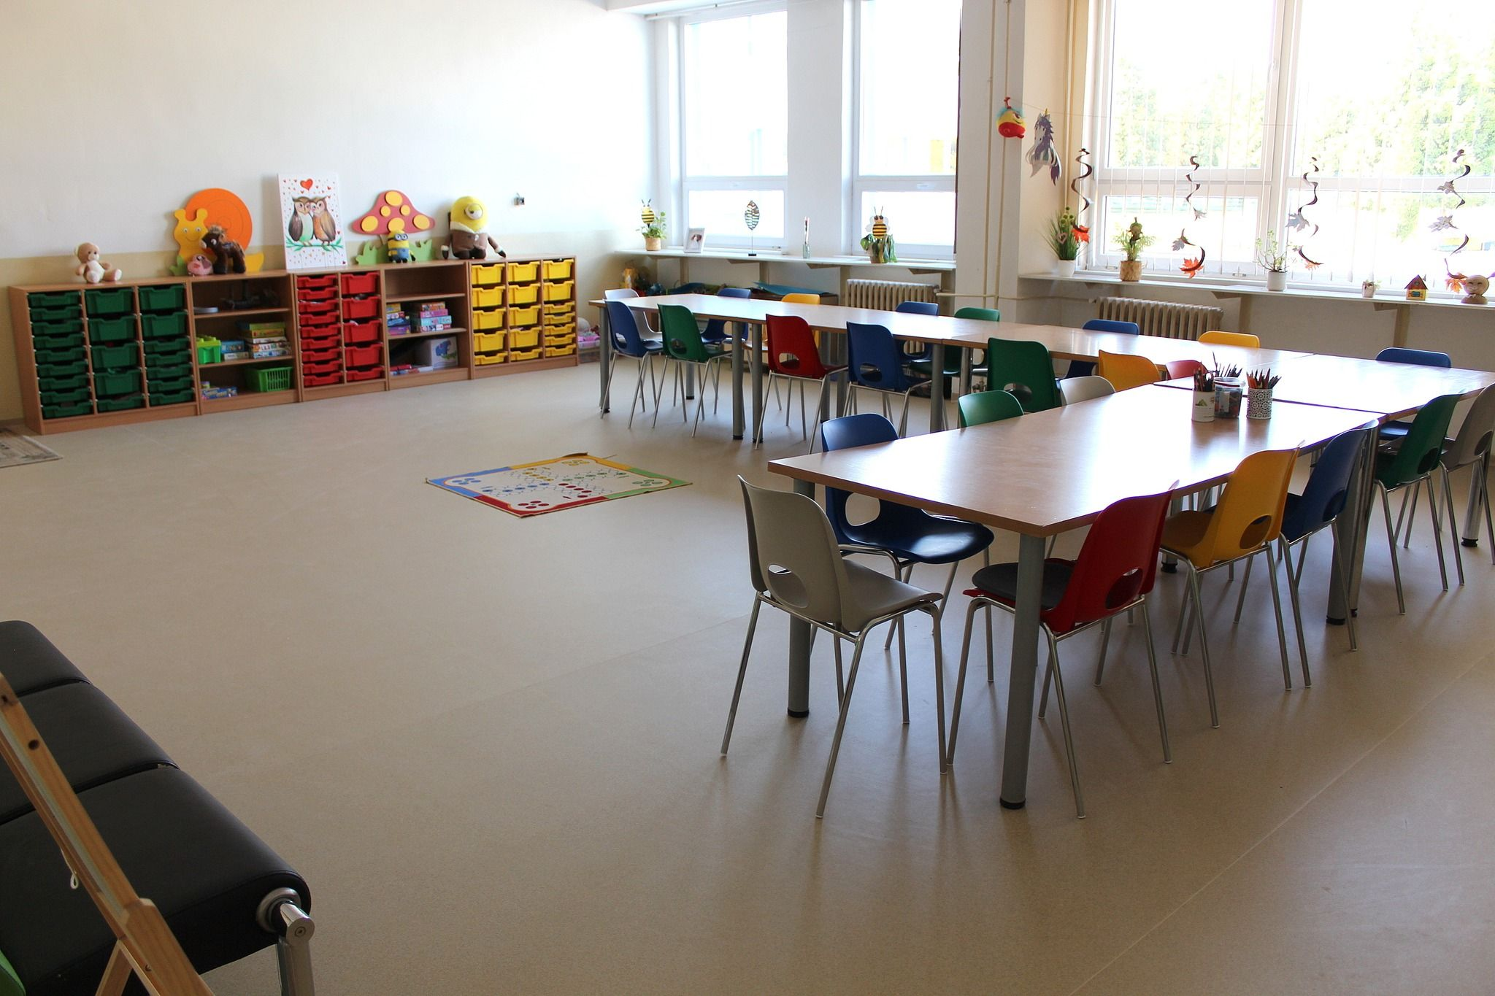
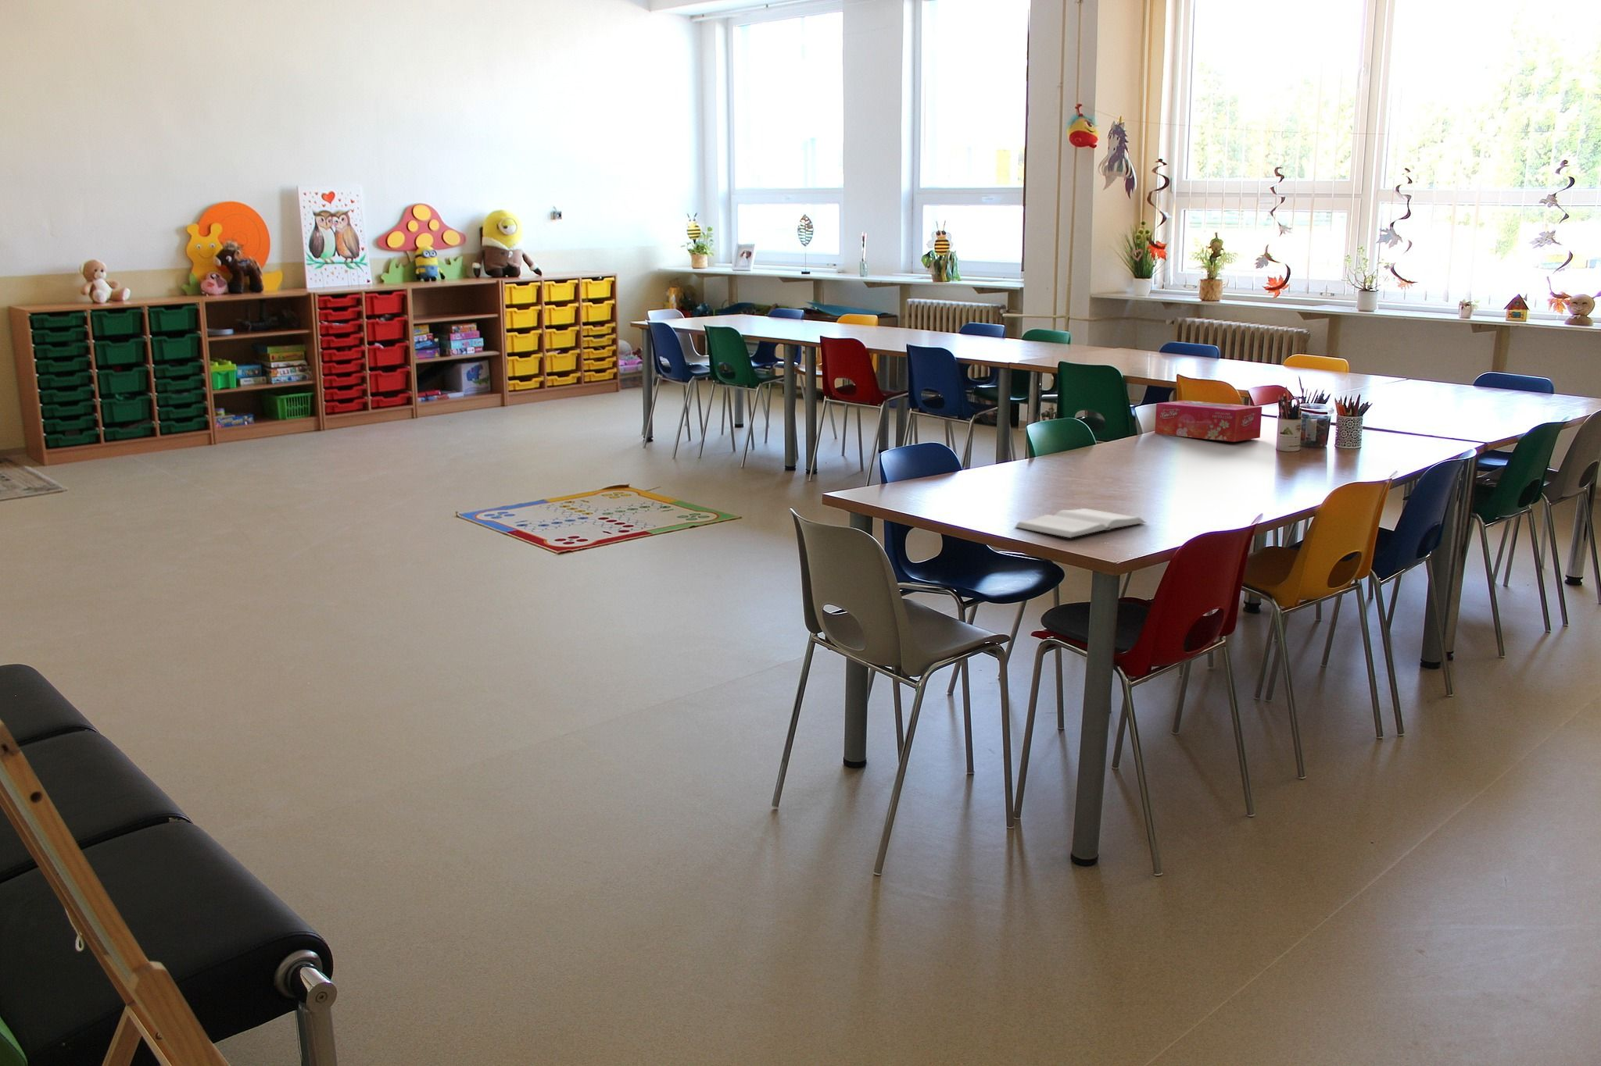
+ tissue box (1207, 420)
+ book (1081, 520)
